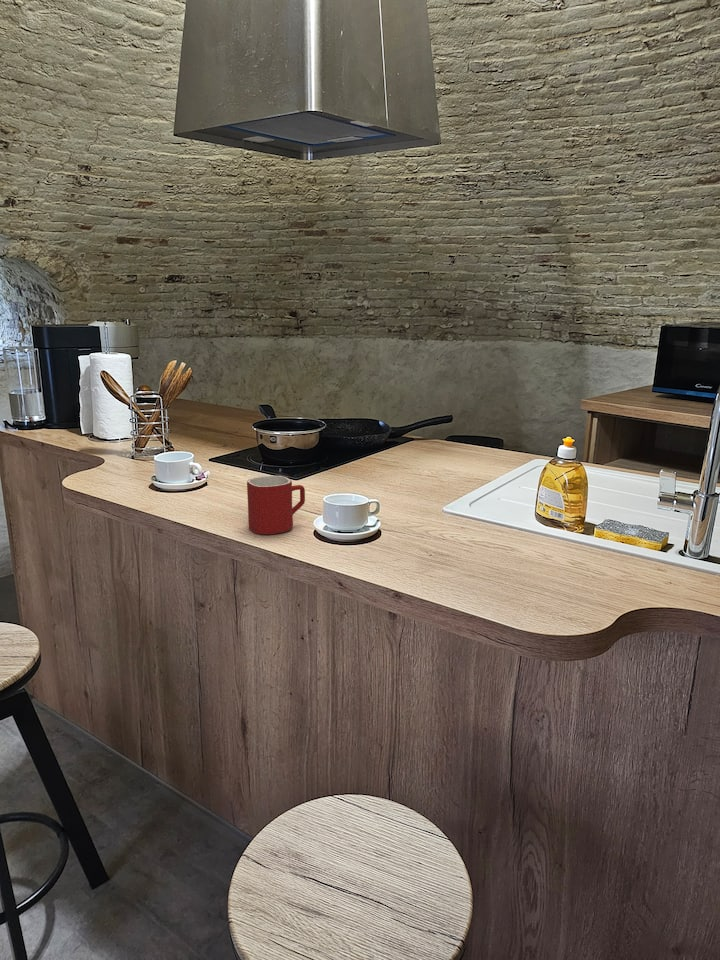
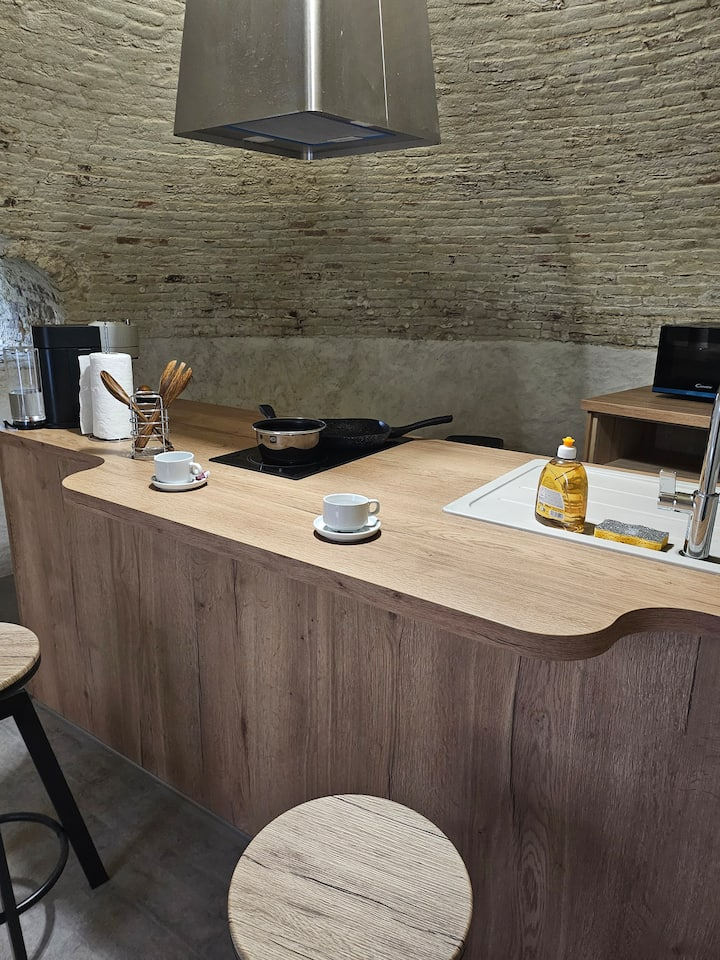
- mug (277, 503)
